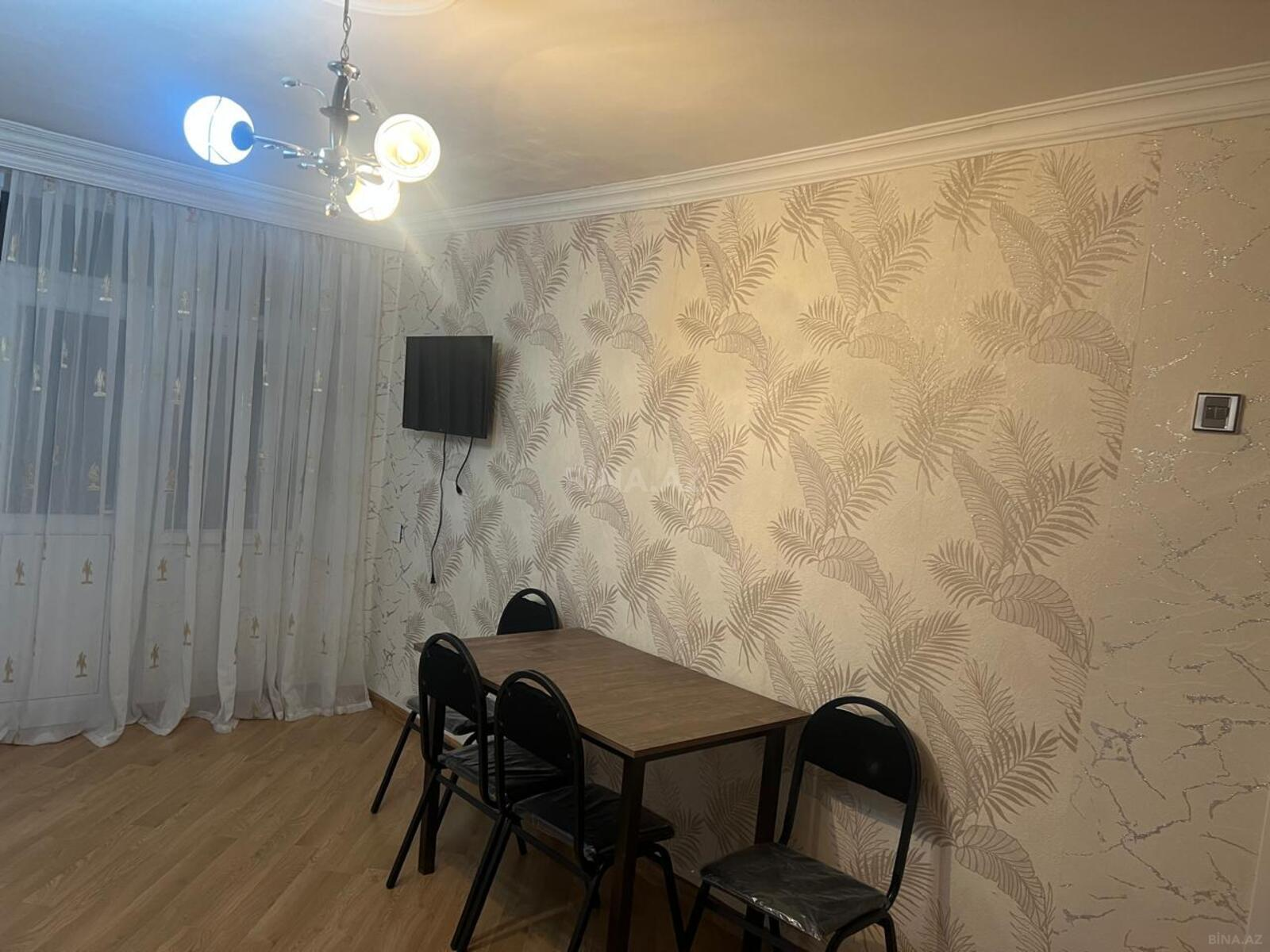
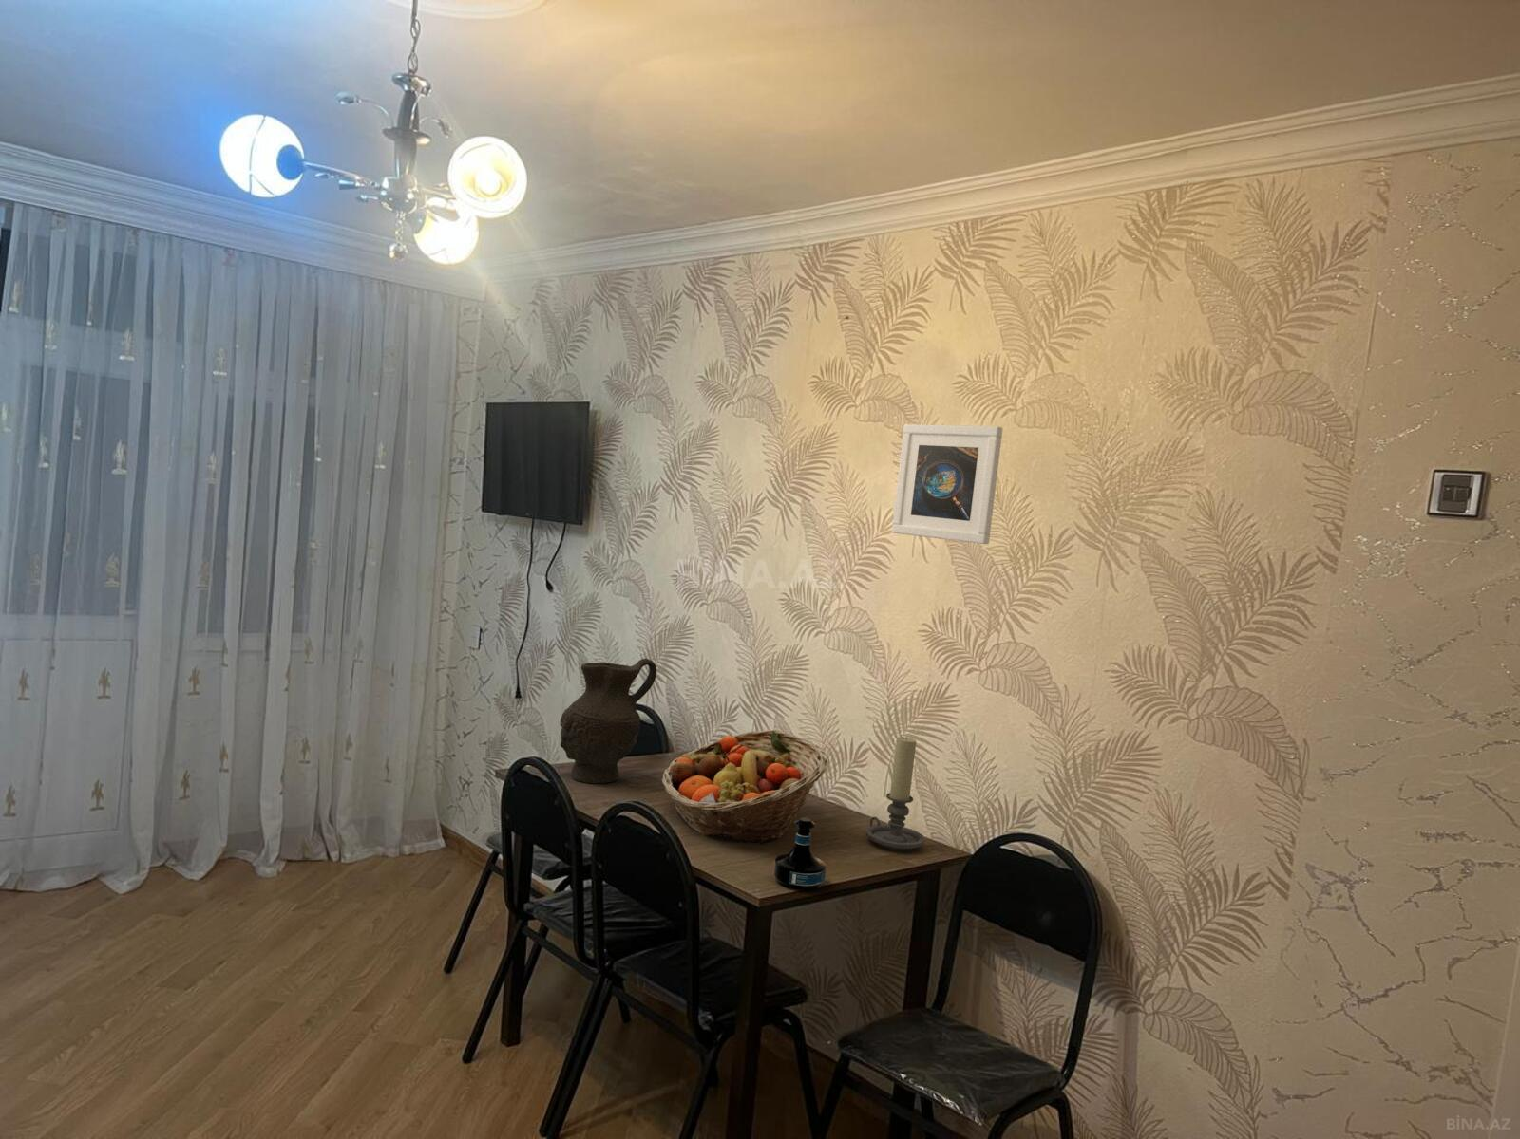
+ decorative vase (607, 718)
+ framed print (944, 482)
+ tequila bottle (802, 851)
+ candle holder (896, 787)
+ fruit basket (743, 781)
